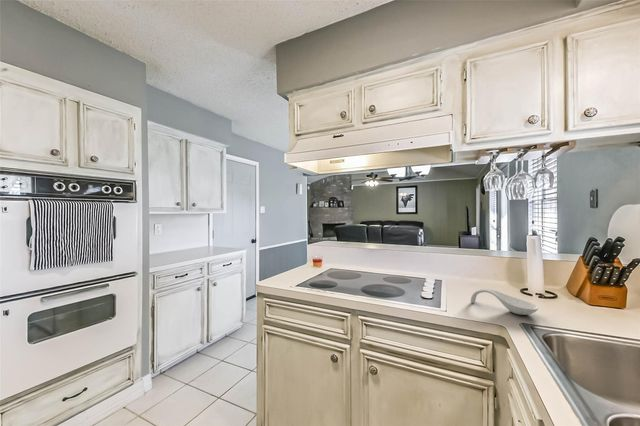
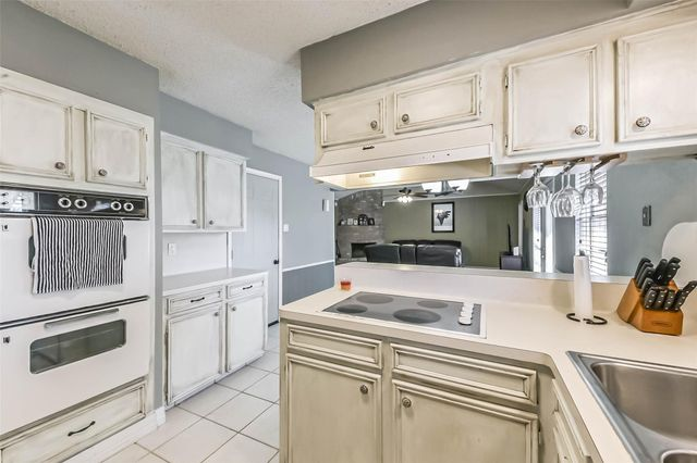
- spoon rest (502, 300)
